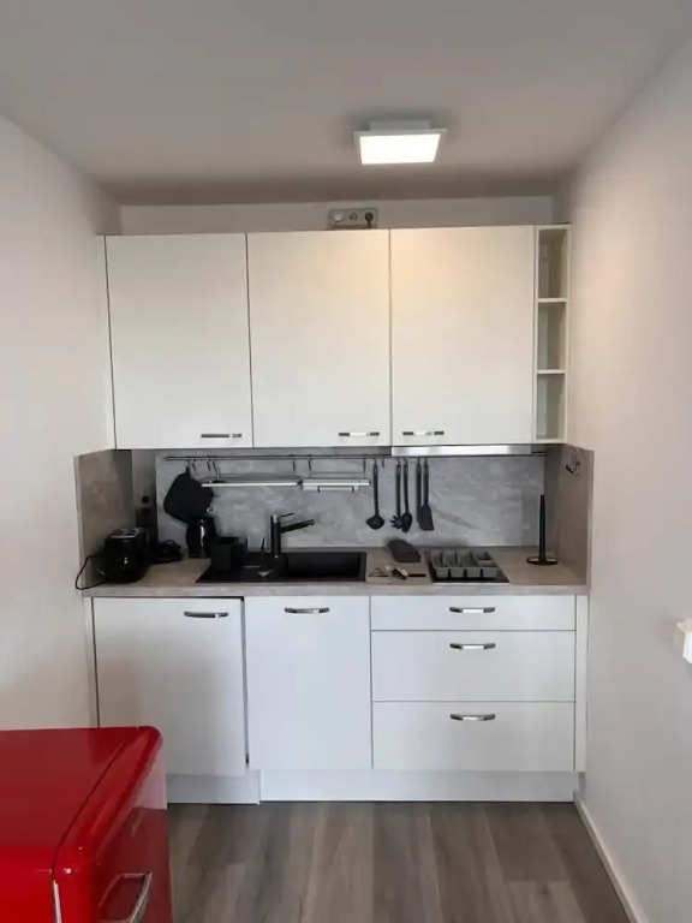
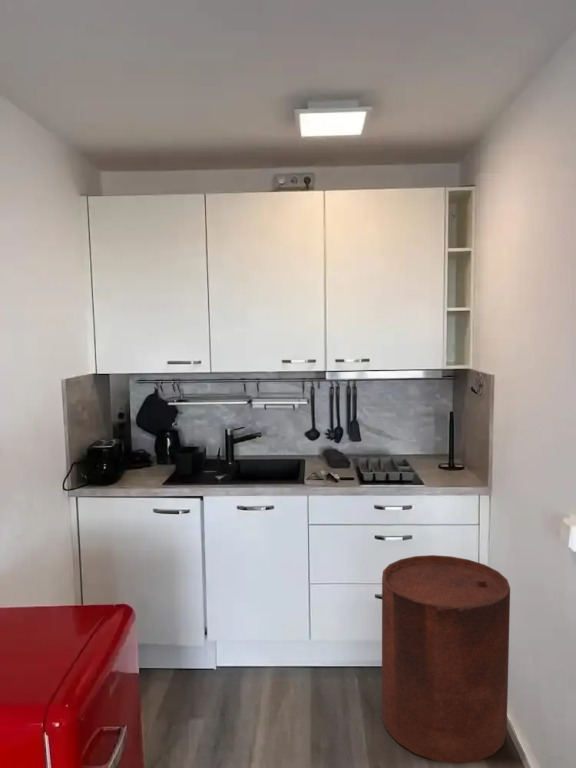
+ trash can (443, 649)
